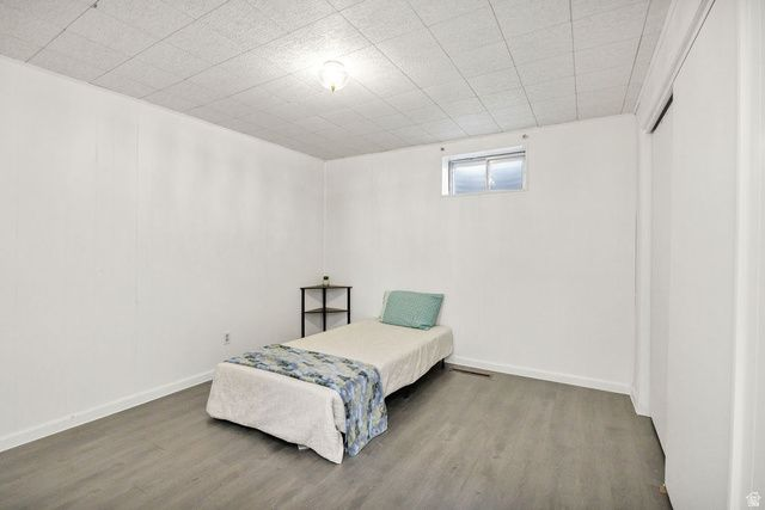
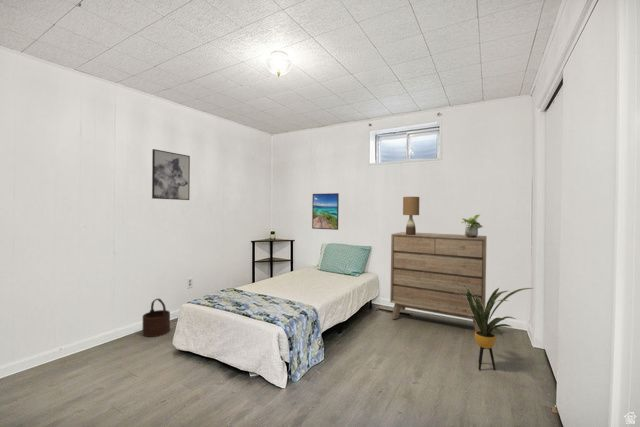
+ wall art (171, 176)
+ wooden bucket (156, 315)
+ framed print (325, 211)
+ dresser (437, 277)
+ table lamp (410, 215)
+ house plant (489, 326)
+ potted plant (472, 225)
